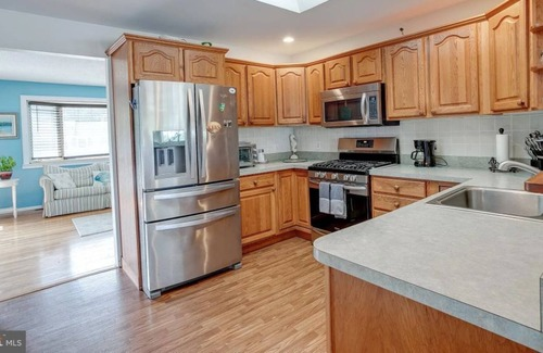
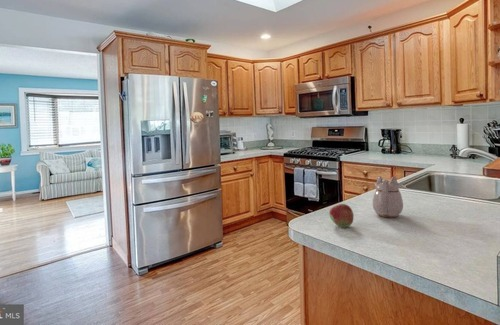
+ fruit (341, 214)
+ teapot (387, 196)
